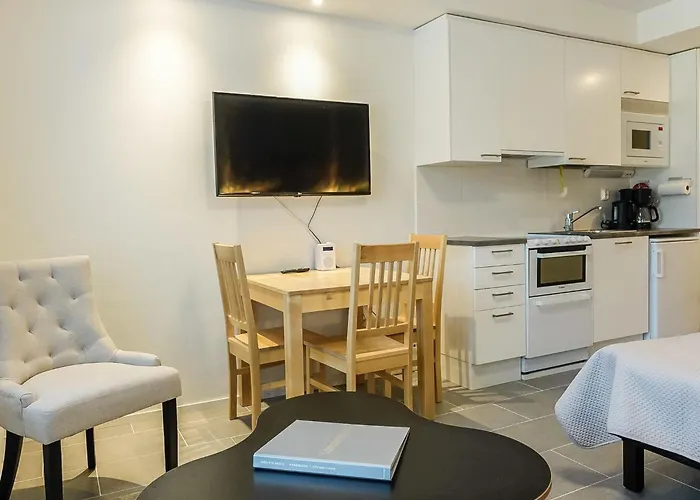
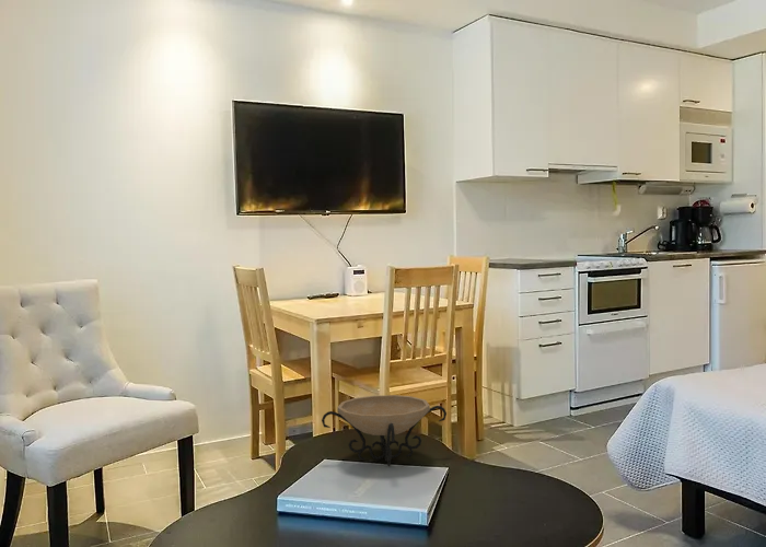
+ decorative bowl (384, 431)
